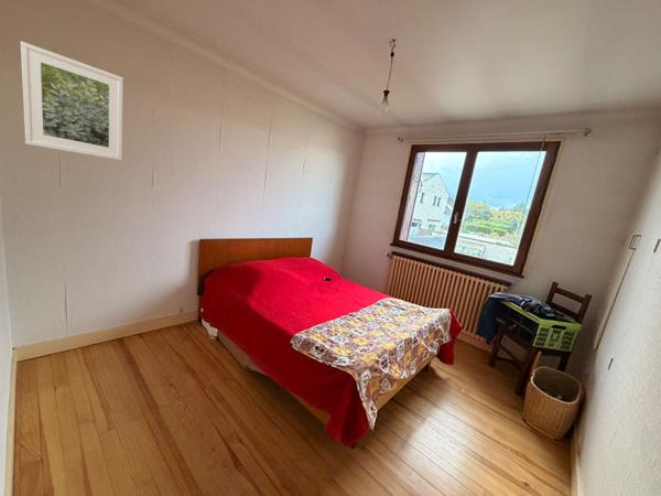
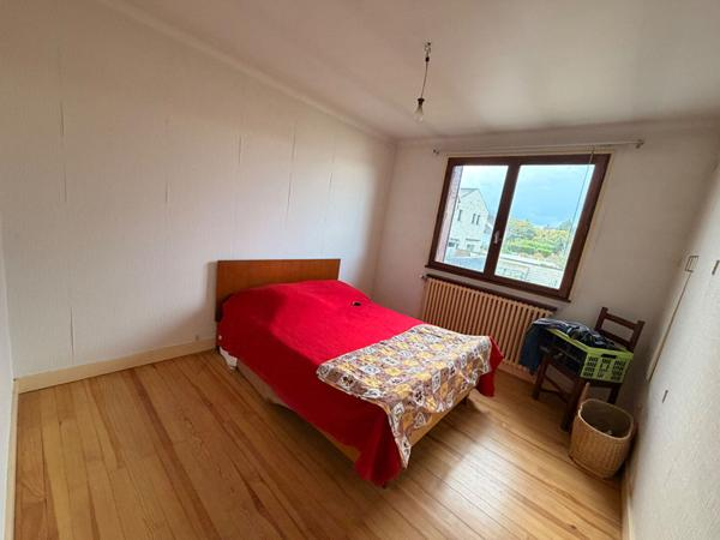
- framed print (77, 108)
